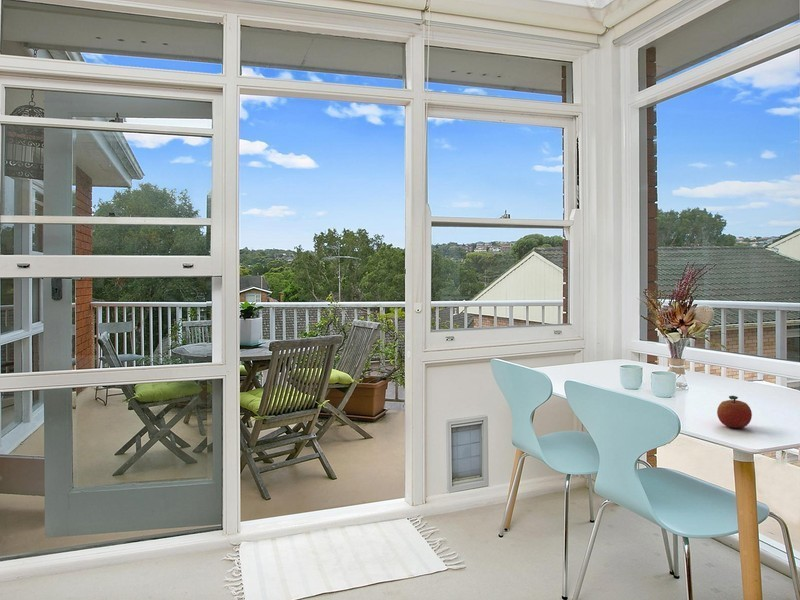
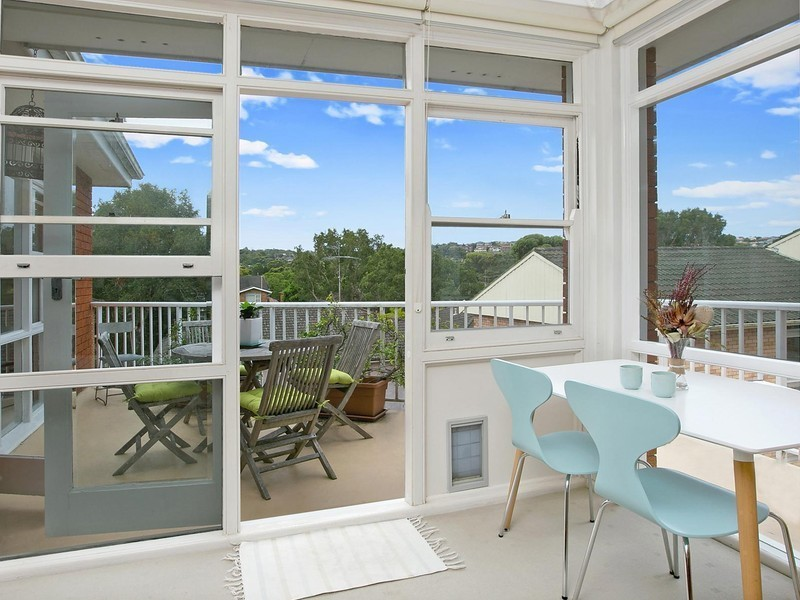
- fruit (734, 410)
